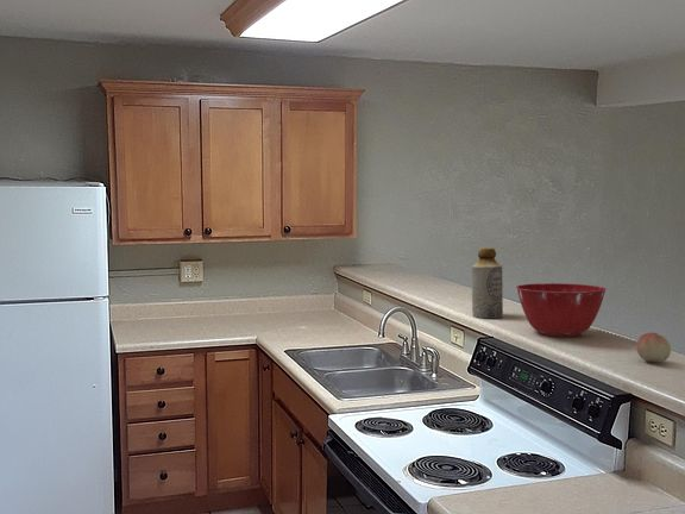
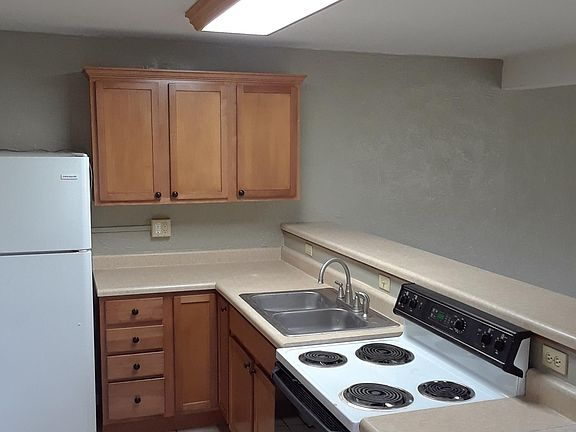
- bottle (486, 281)
- fruit (653, 347)
- mixing bowl (559, 309)
